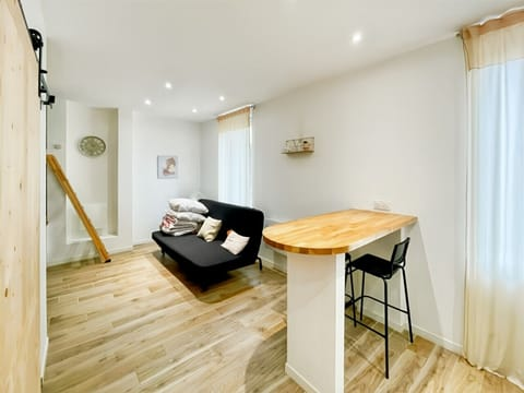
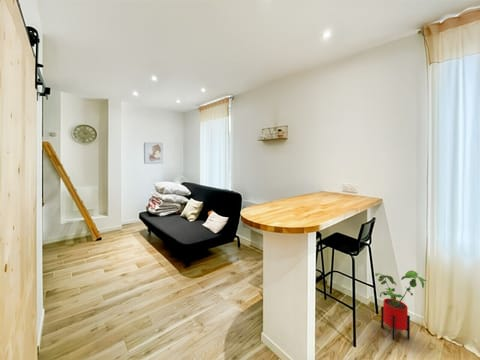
+ house plant (398, 301)
